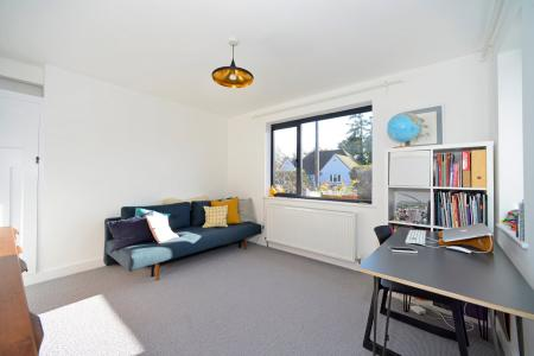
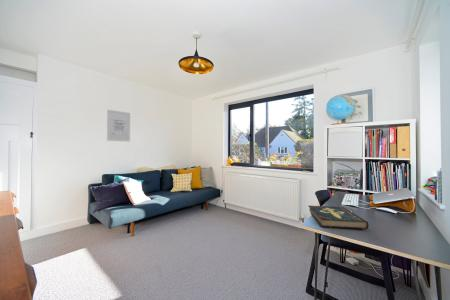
+ book (334, 215)
+ wall art (119, 126)
